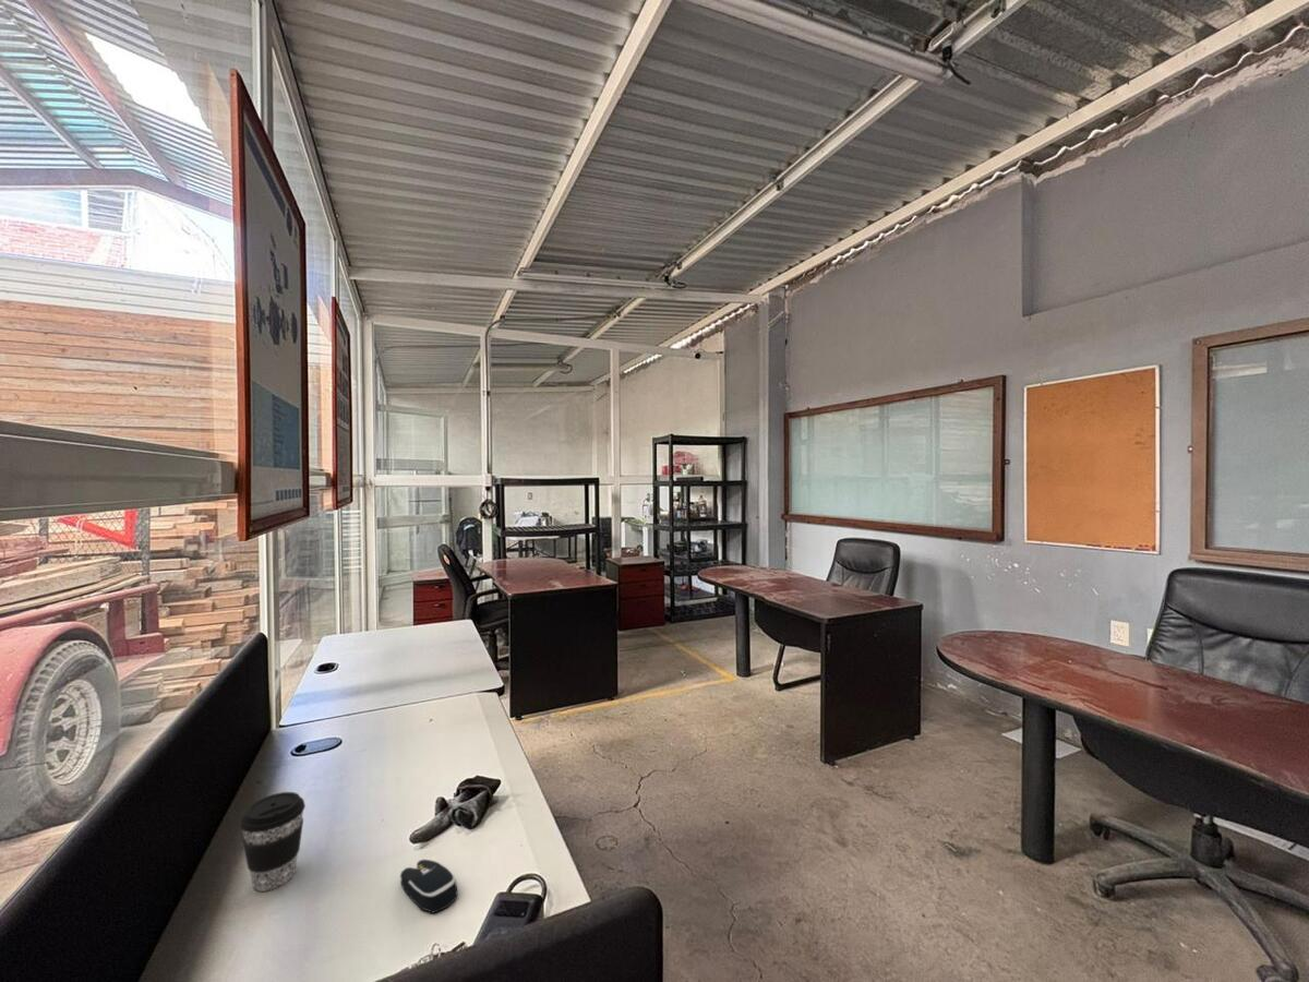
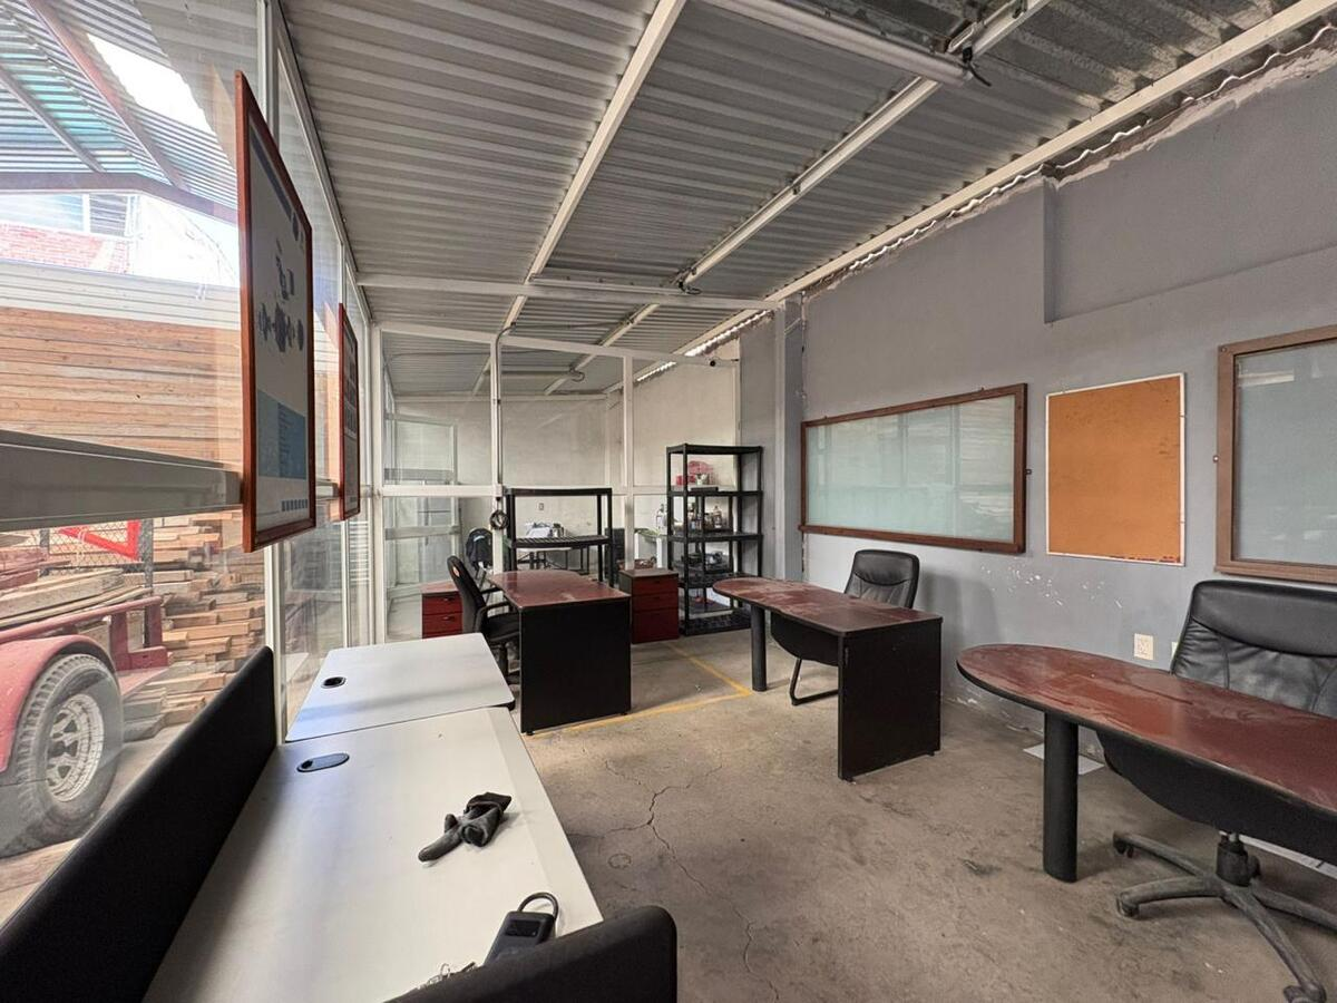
- computer mouse (429, 881)
- coffee cup (274, 841)
